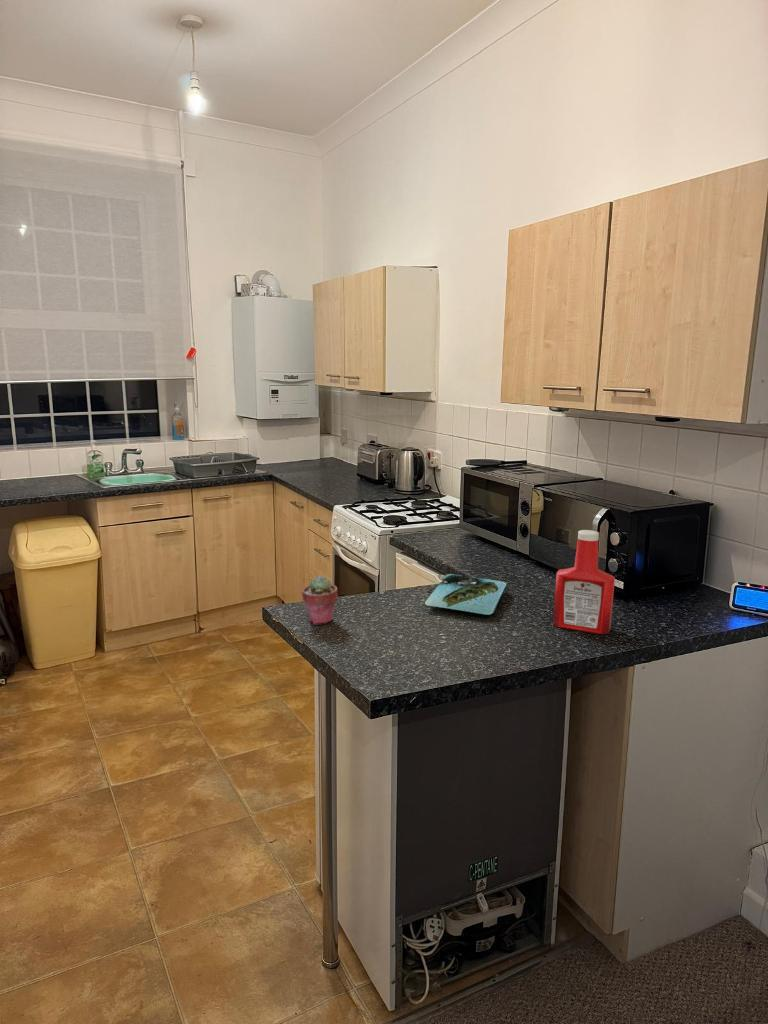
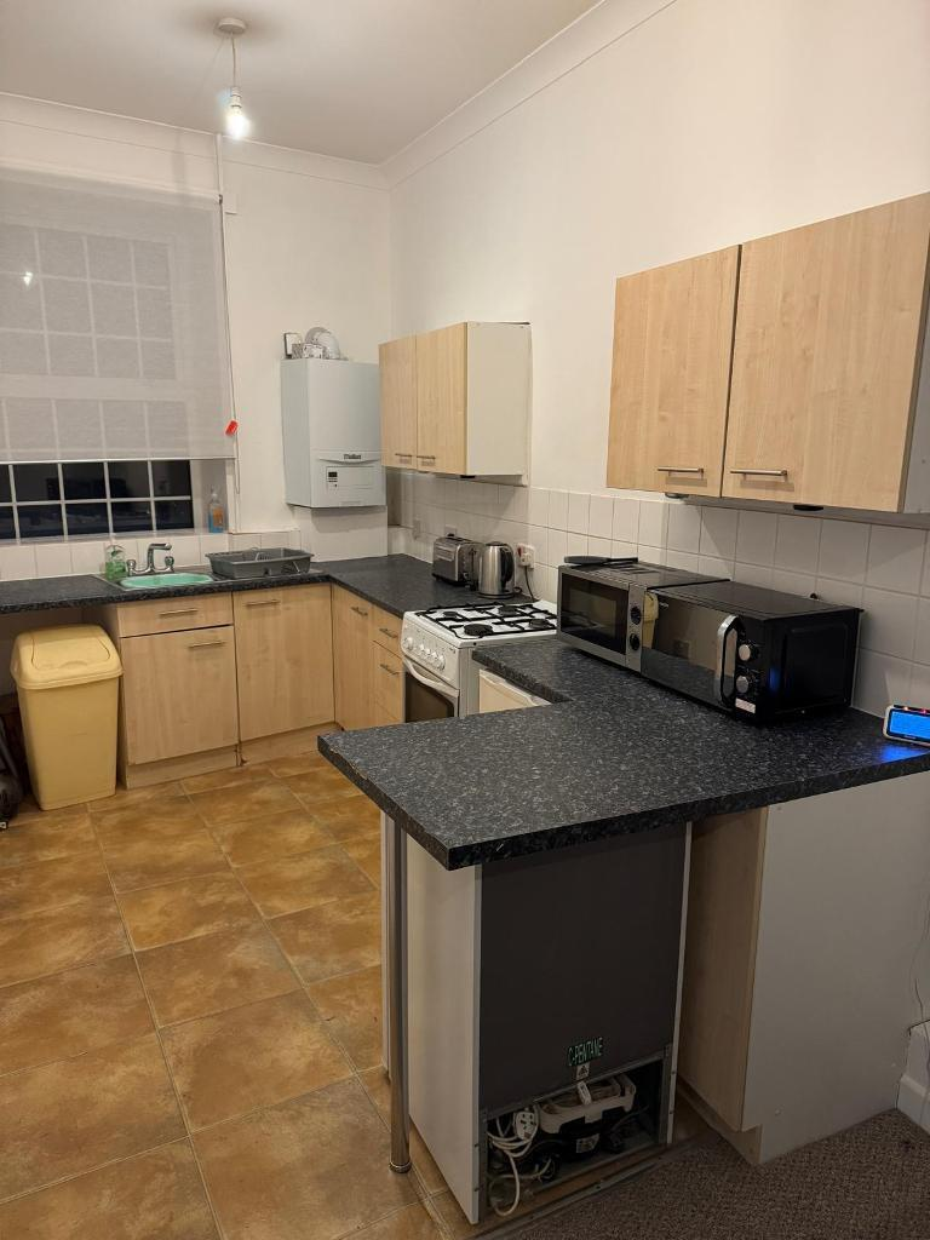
- potted succulent (320, 598)
- soap bottle (585, 580)
- platter (465, 592)
